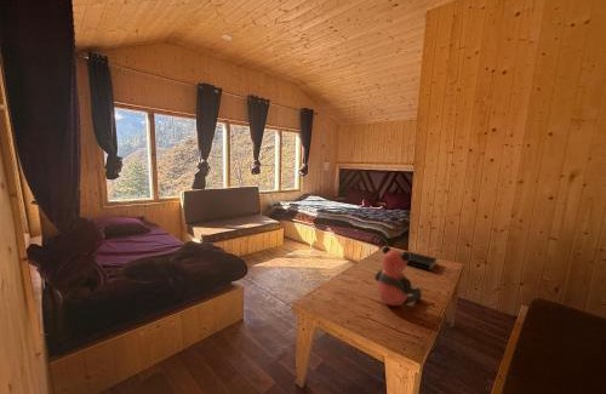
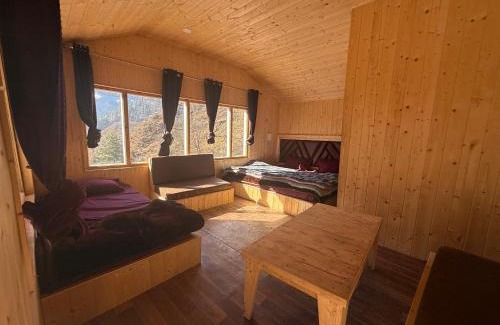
- bear (399, 274)
- book (419, 261)
